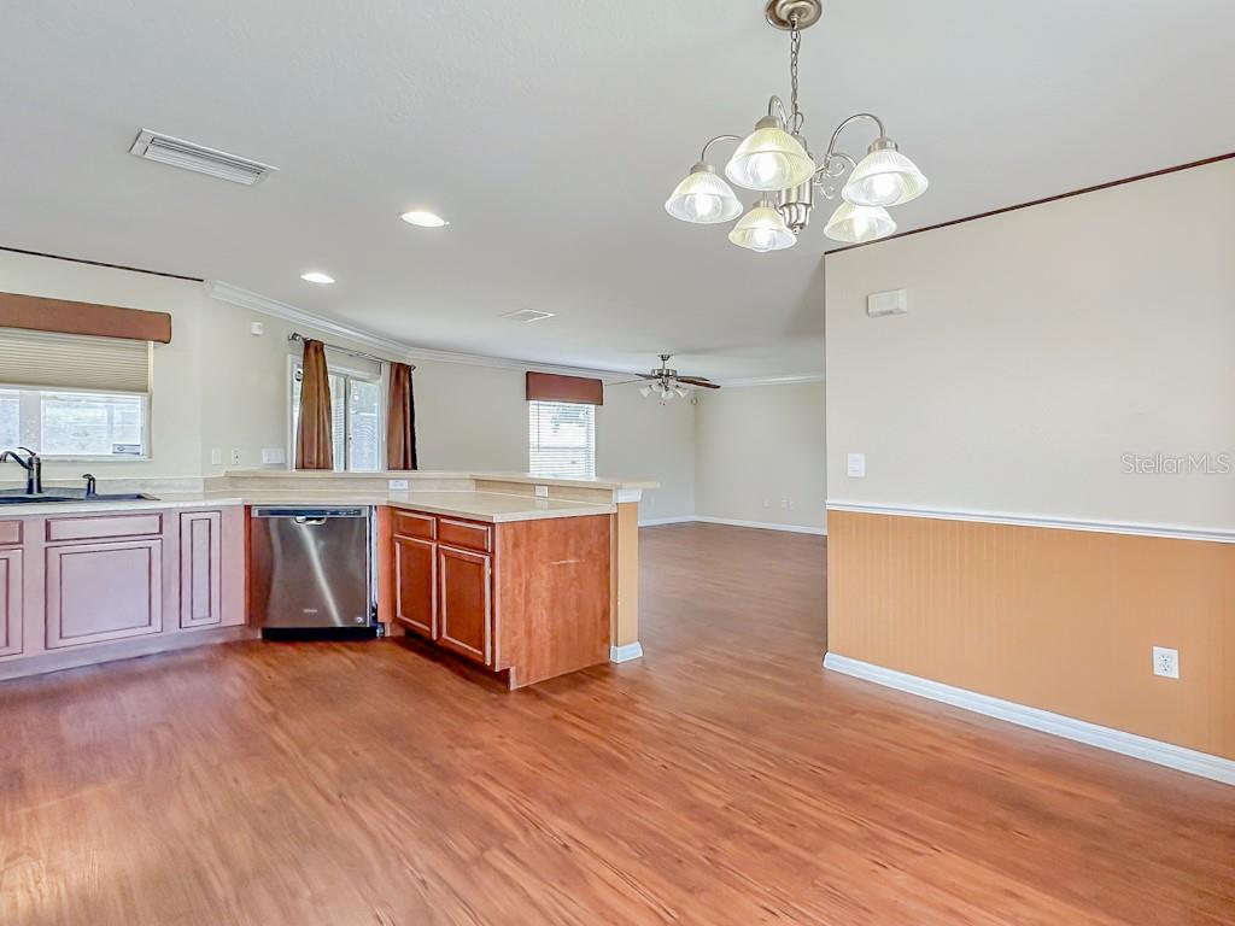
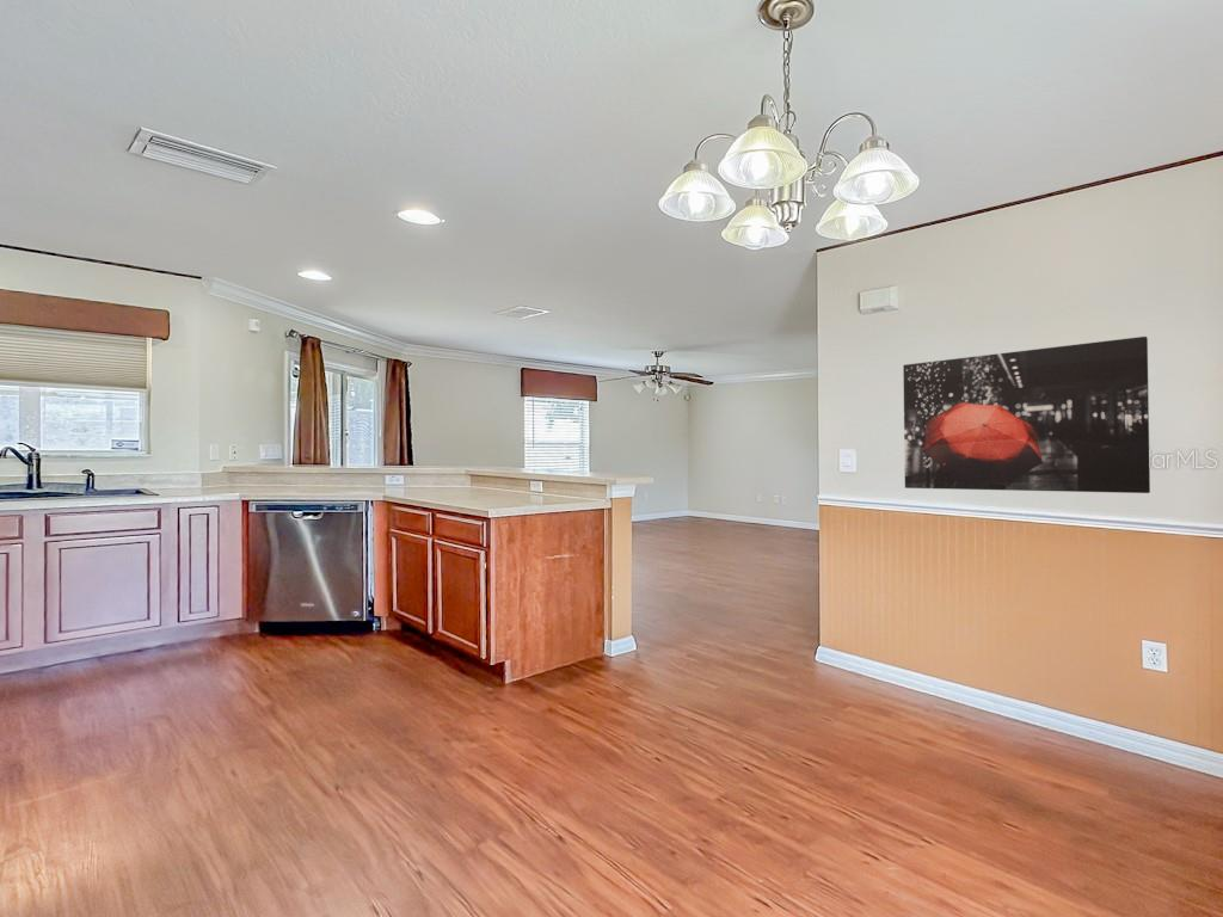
+ wall art (1012, 420)
